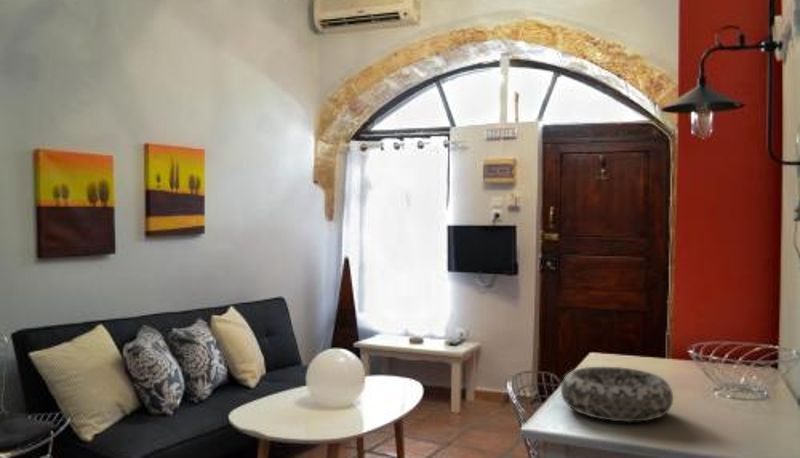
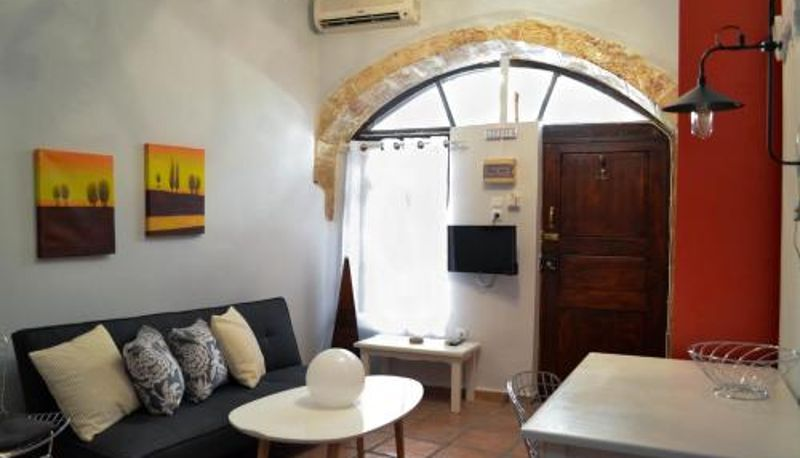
- decorative bowl (615, 393)
